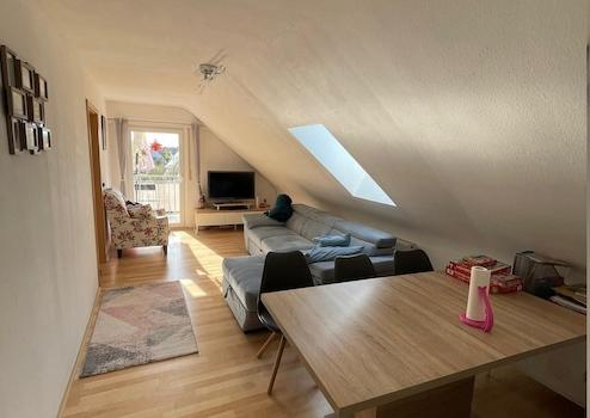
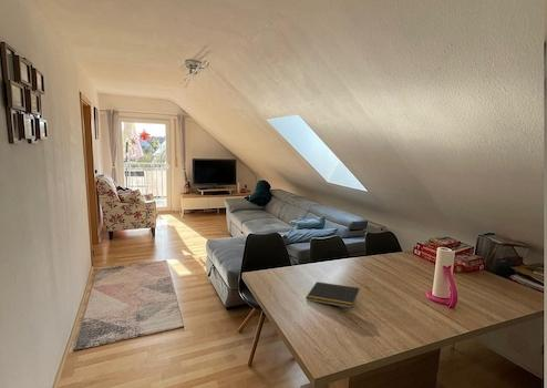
+ notepad (332, 294)
